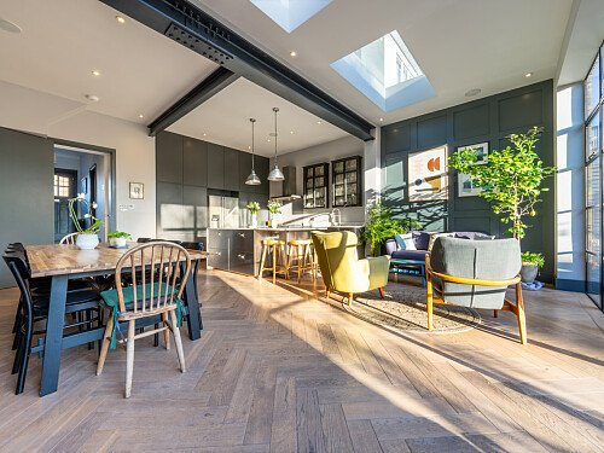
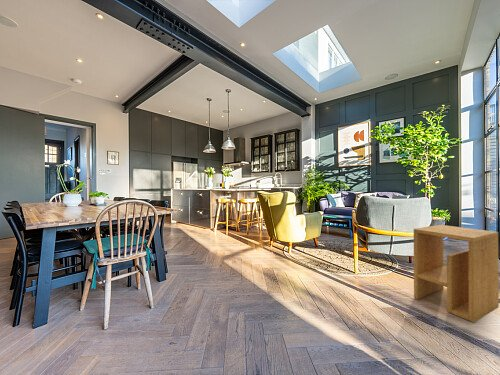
+ side table (454, 266)
